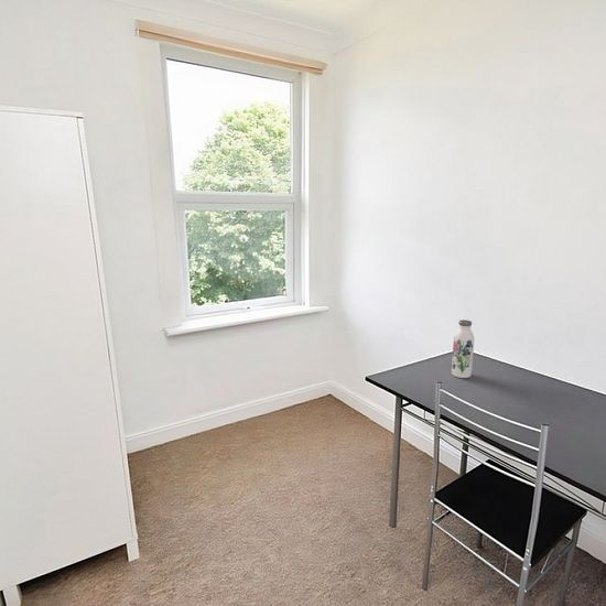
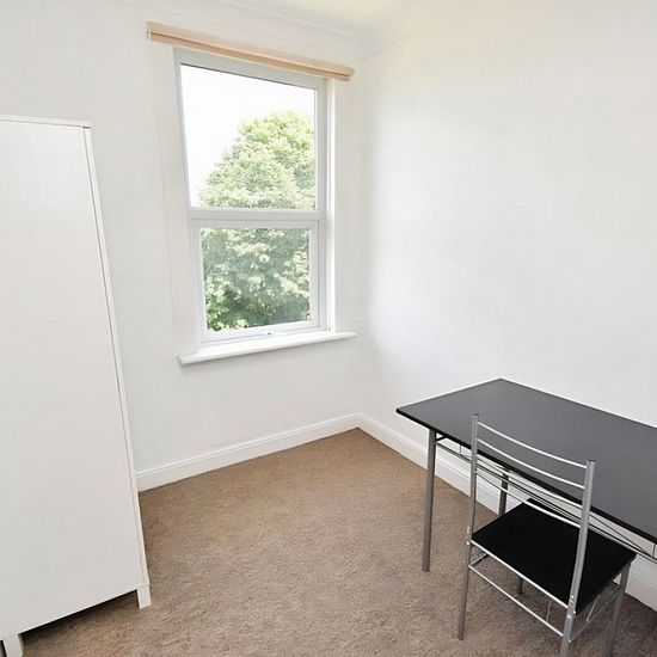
- water bottle (463, 348)
